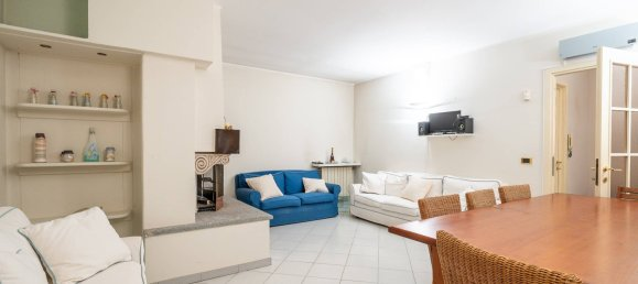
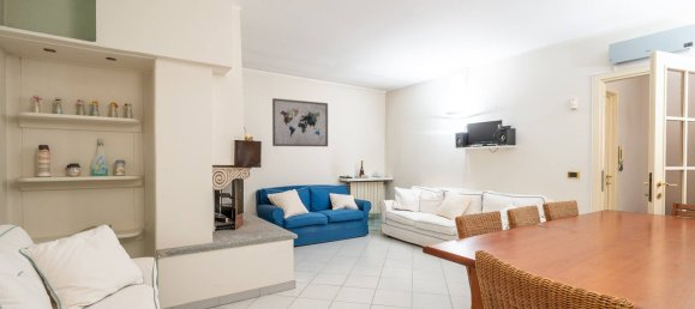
+ wall art (301, 123)
